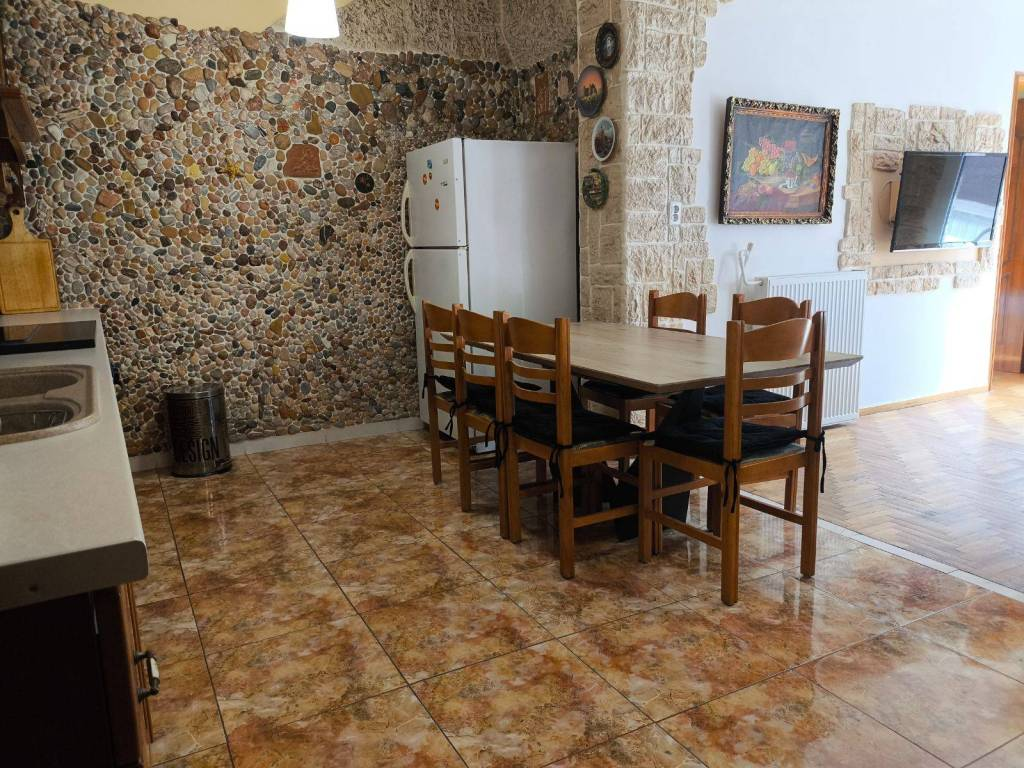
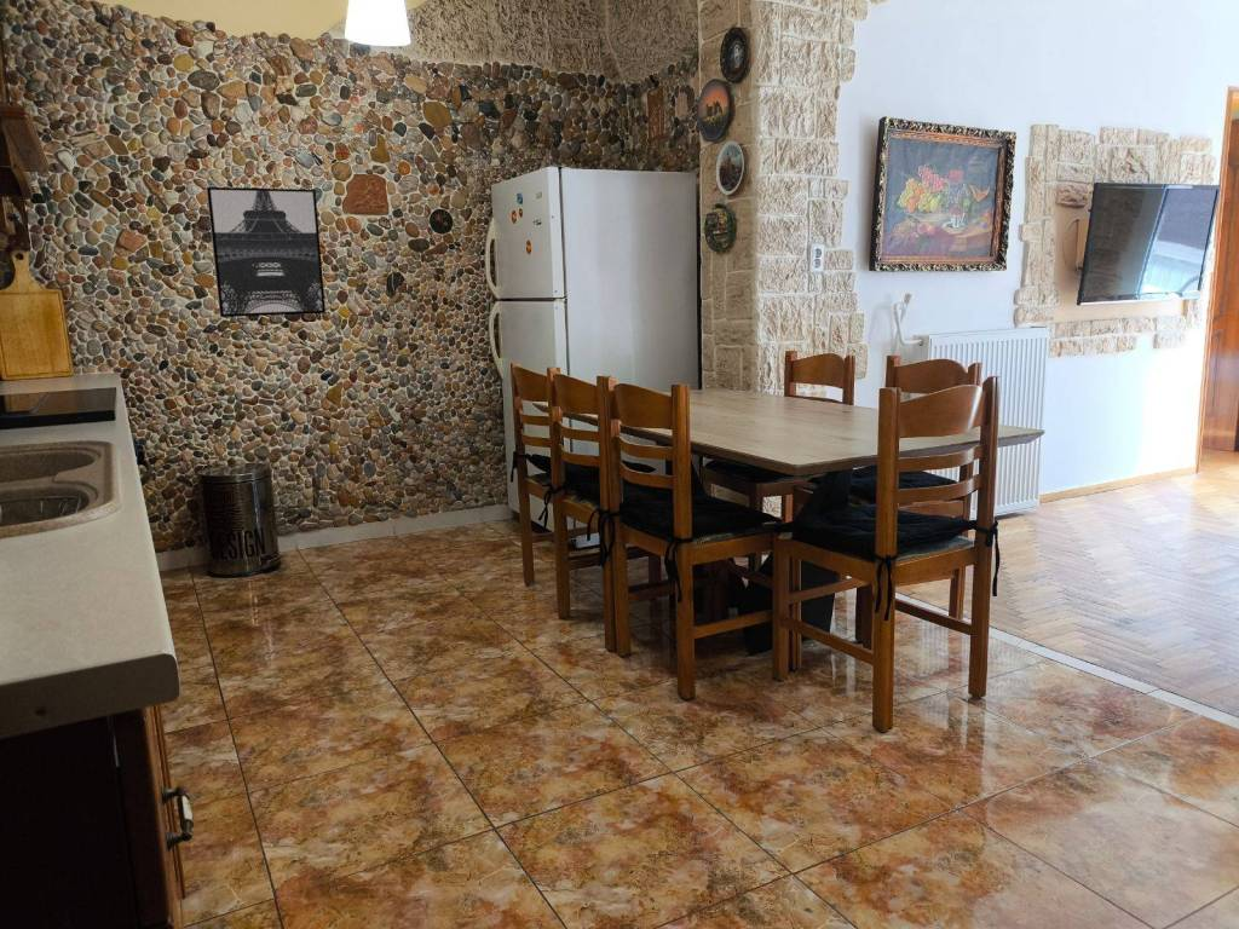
+ wall art (267, 252)
